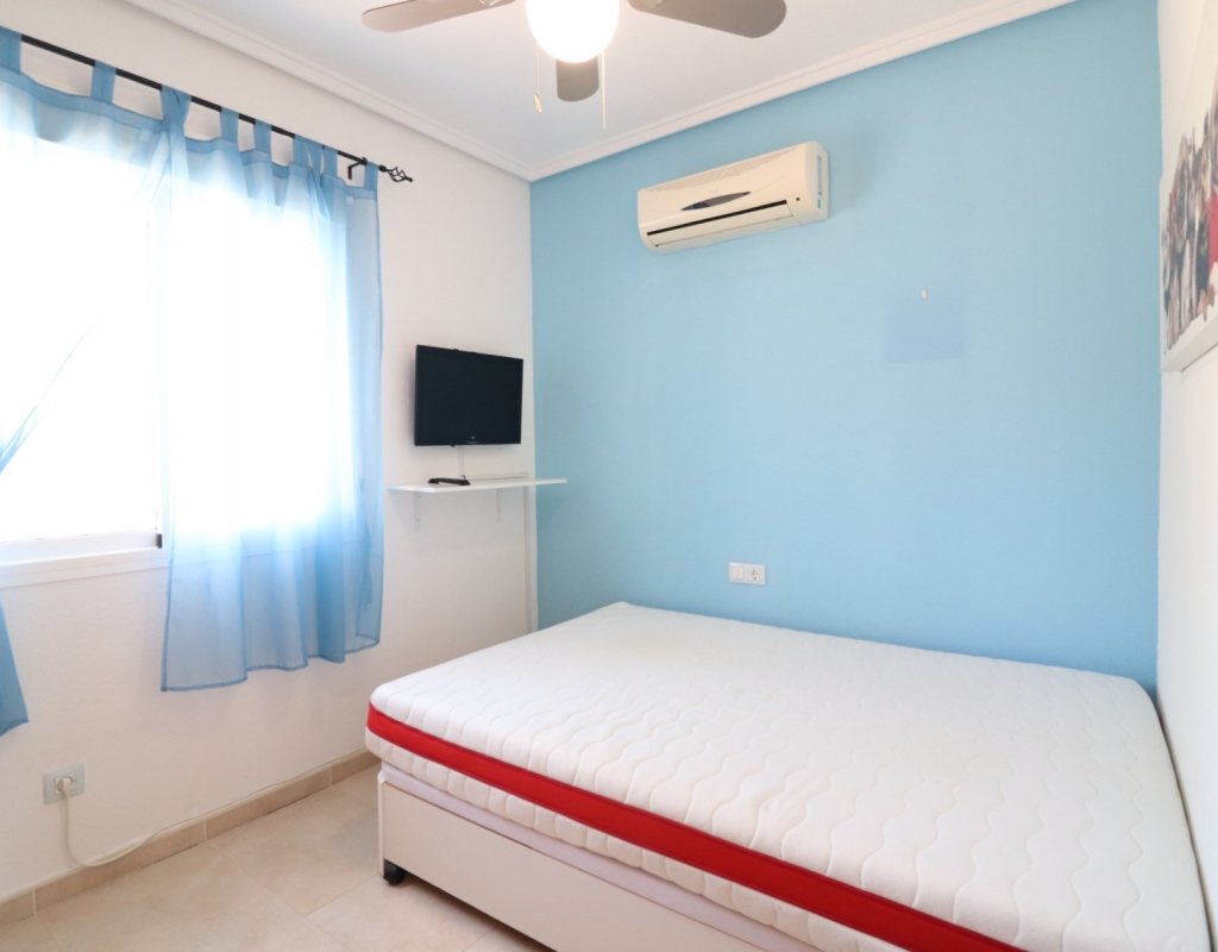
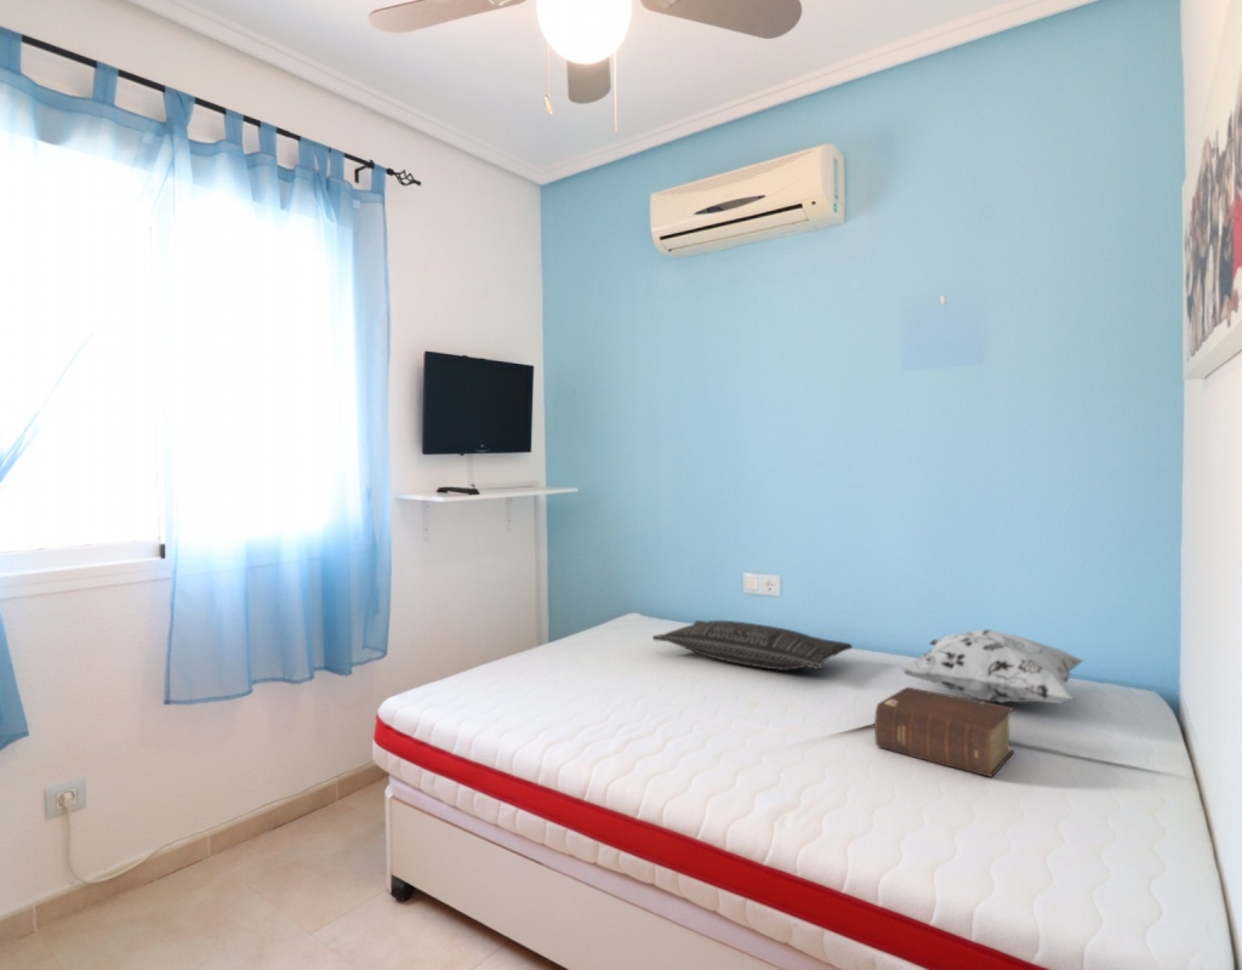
+ decorative pillow (992, 664)
+ bible (944, 728)
+ pillow (750, 644)
